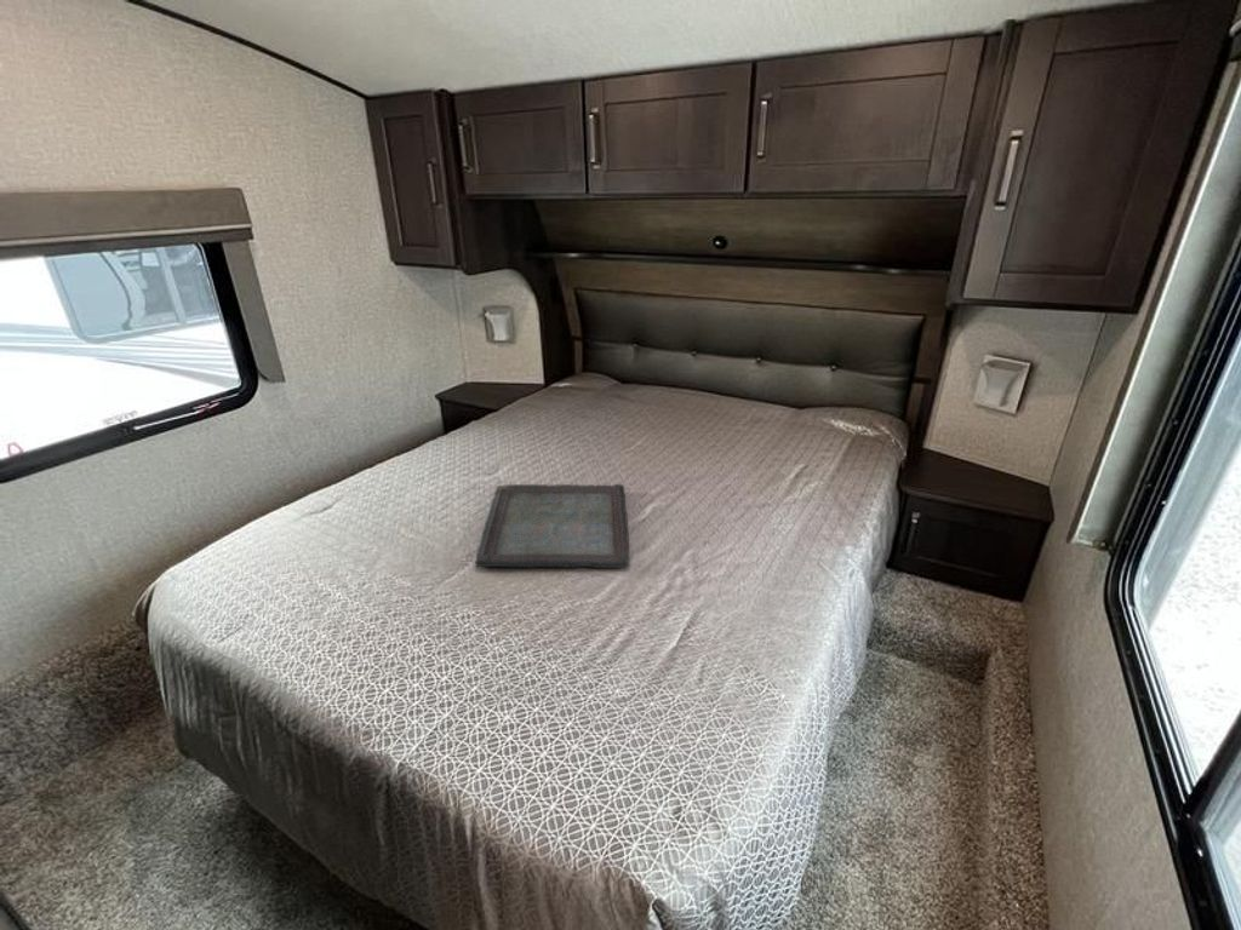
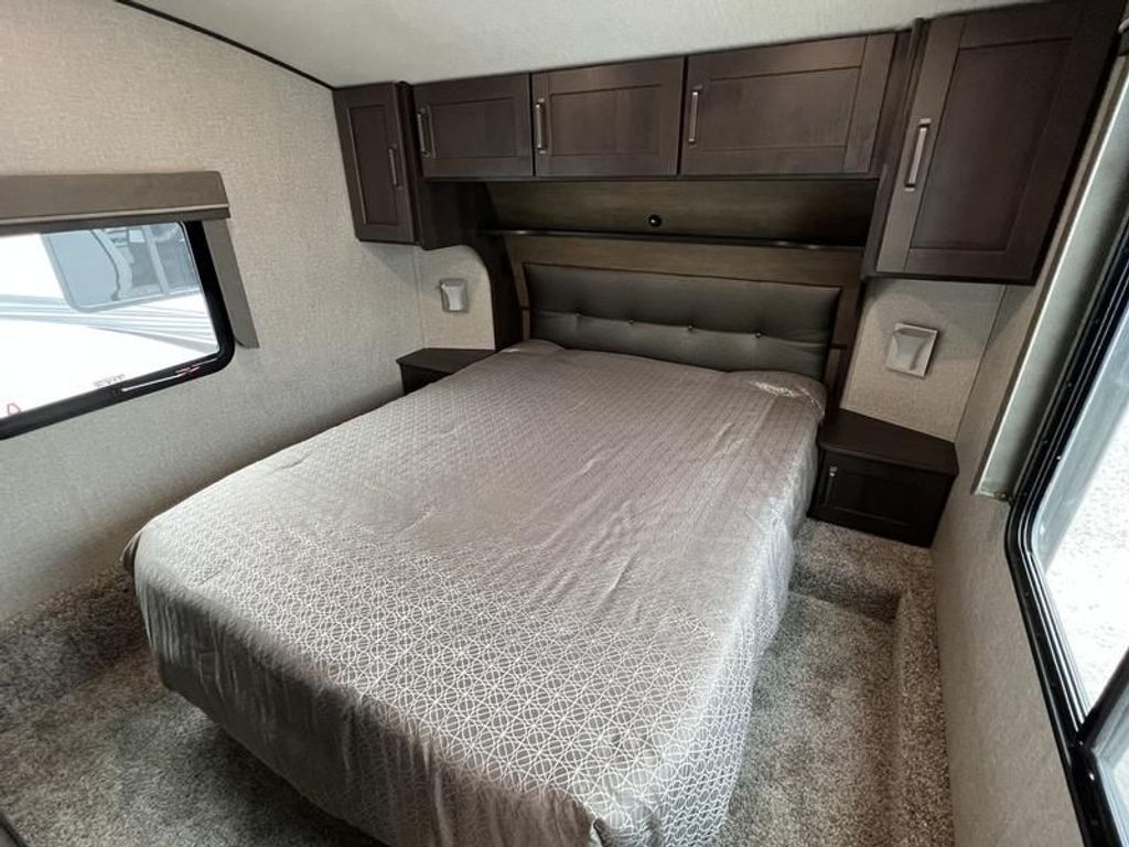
- serving tray (555, 521)
